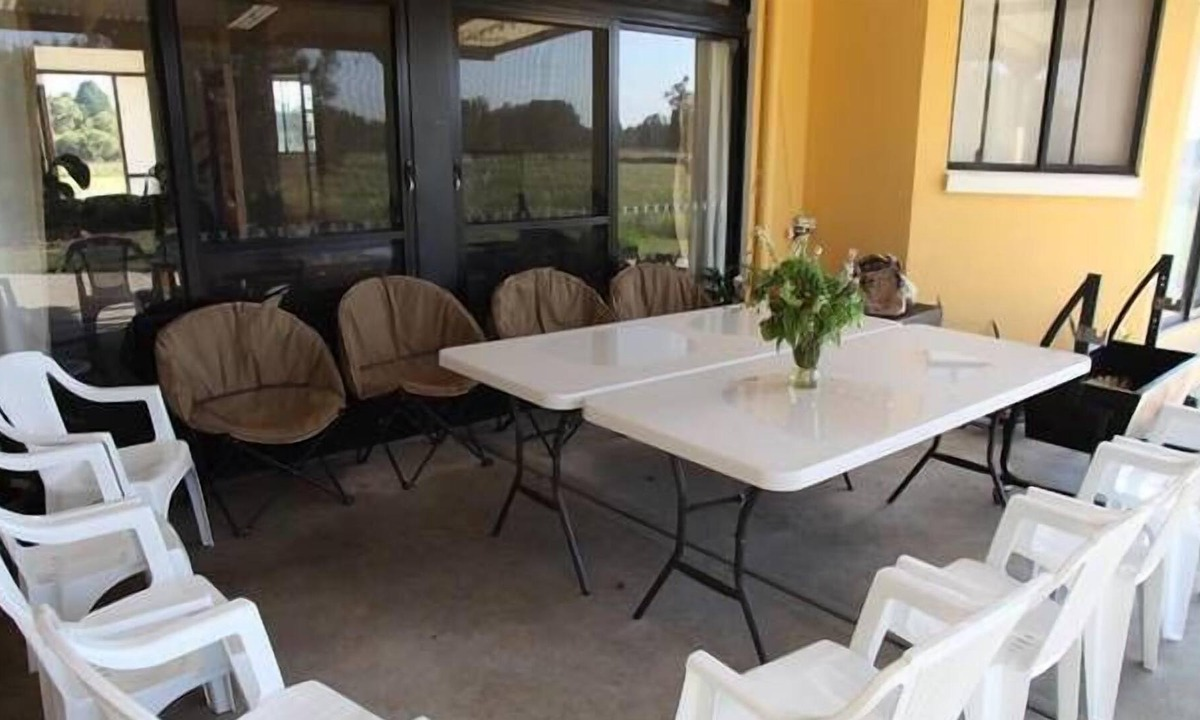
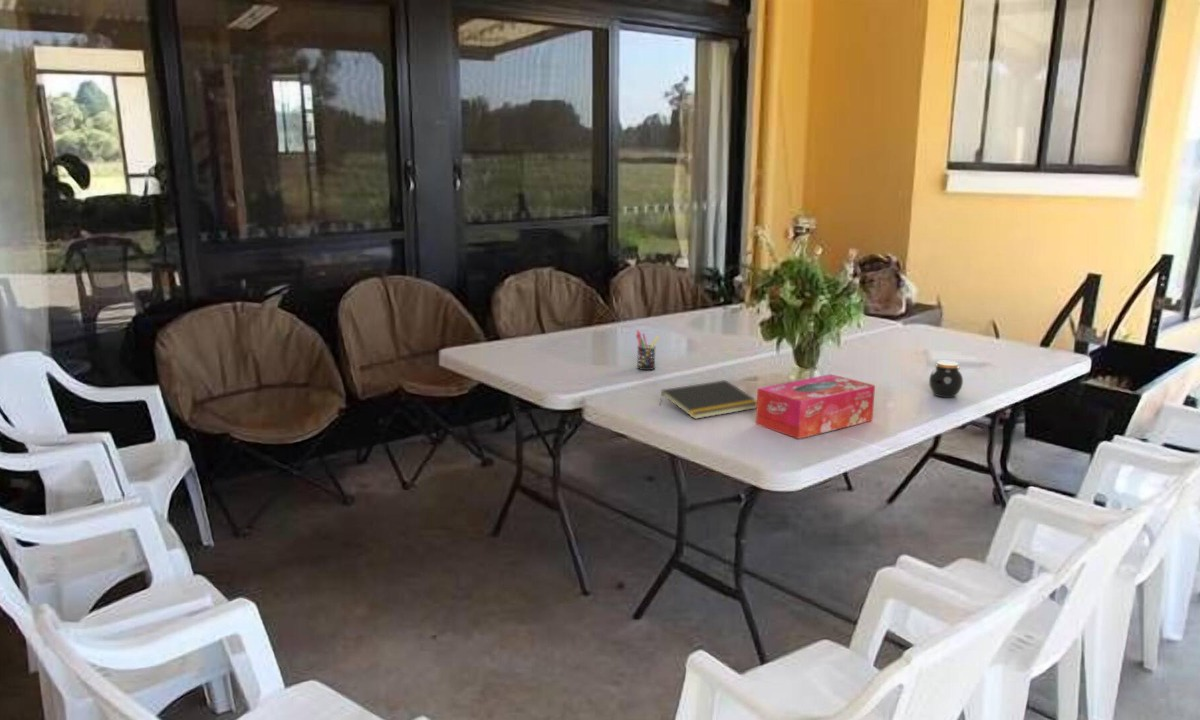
+ jar (946, 378)
+ pen holder (644, 349)
+ tissue box (815, 404)
+ notepad (710, 398)
